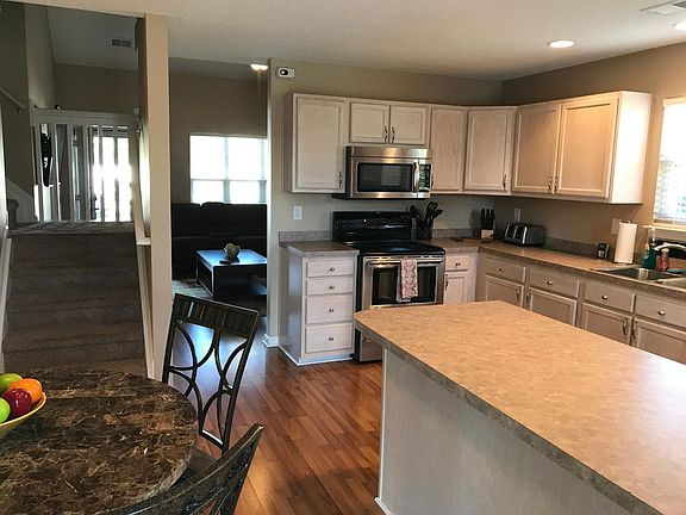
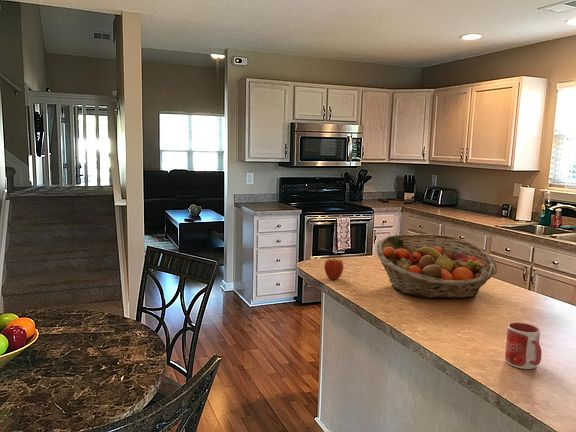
+ fruit basket (434, 264)
+ mug (525, 348)
+ fruit (333, 267)
